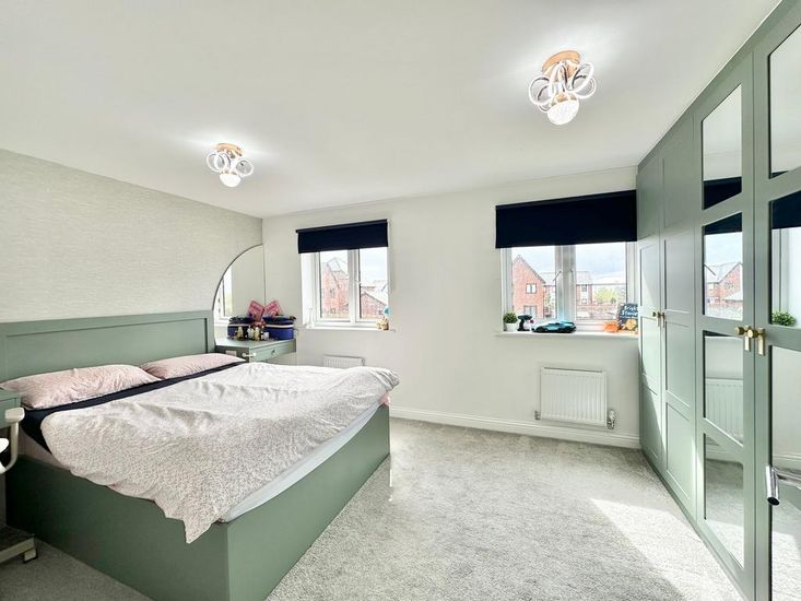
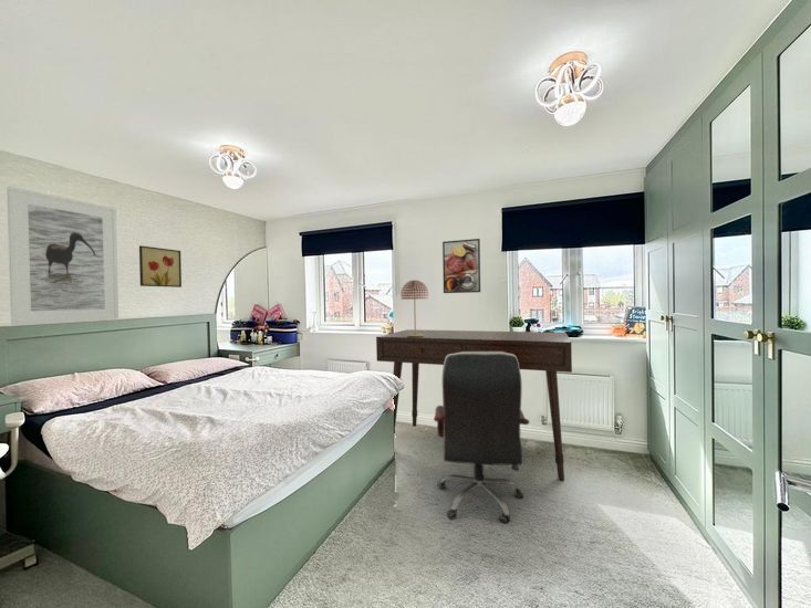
+ wall art (160, 268)
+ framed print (69, 260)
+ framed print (460, 266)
+ office chair (478, 423)
+ table lamp (414, 307)
+ desk (472, 350)
